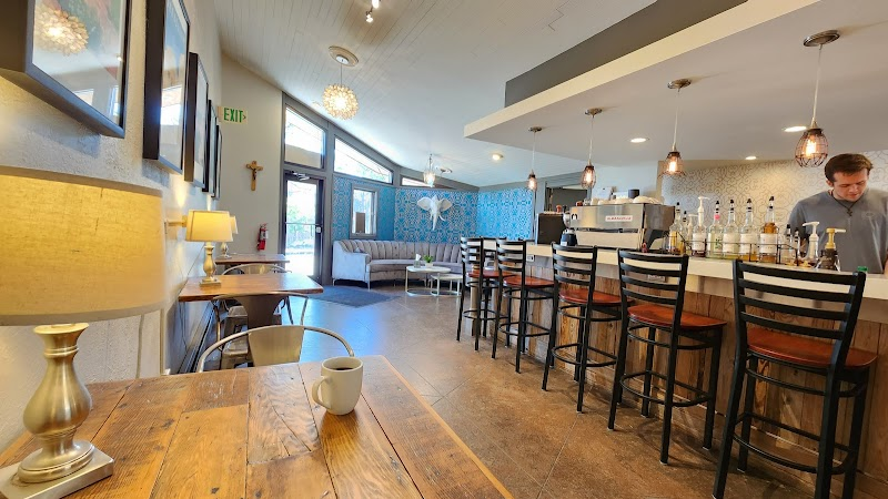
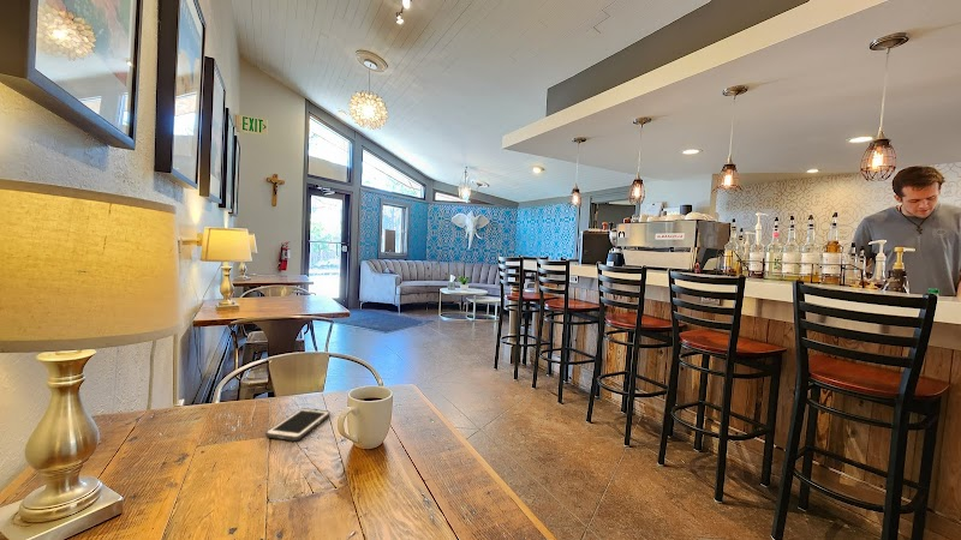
+ cell phone (299, 422)
